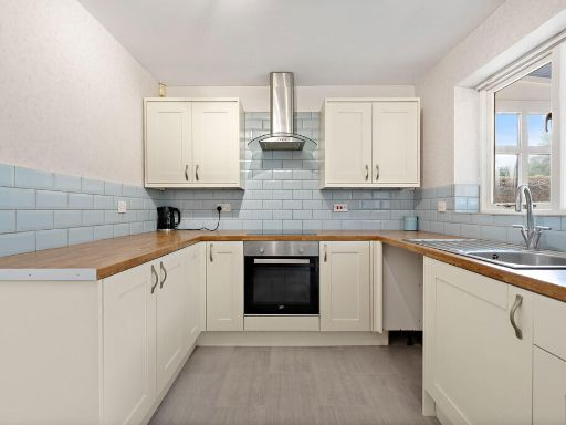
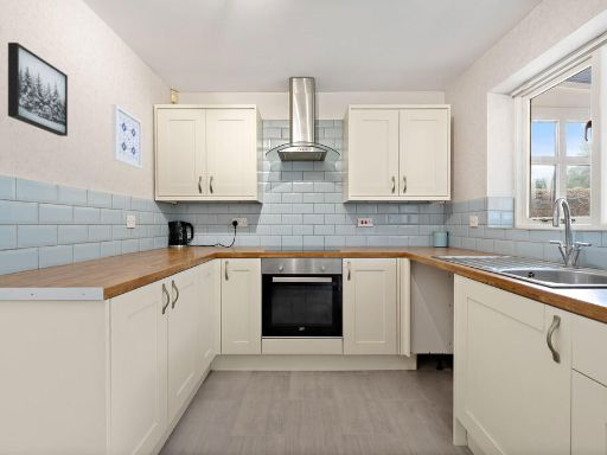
+ wall art (128, 139)
+ wall art (40, 94)
